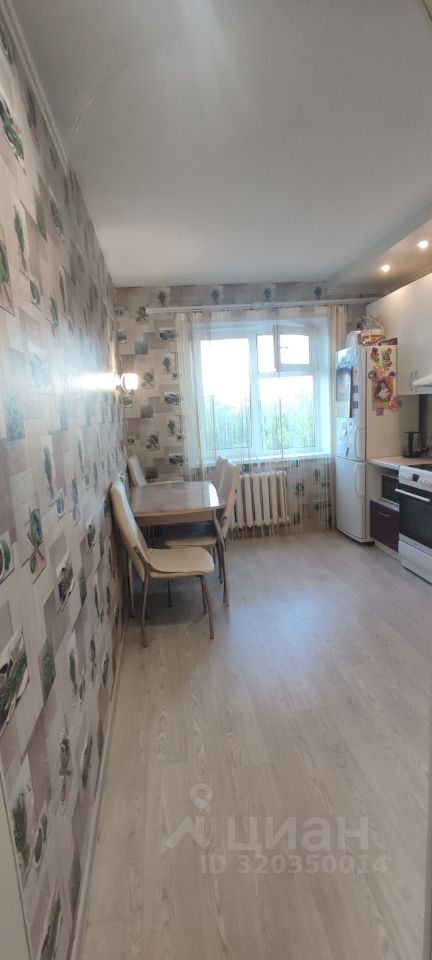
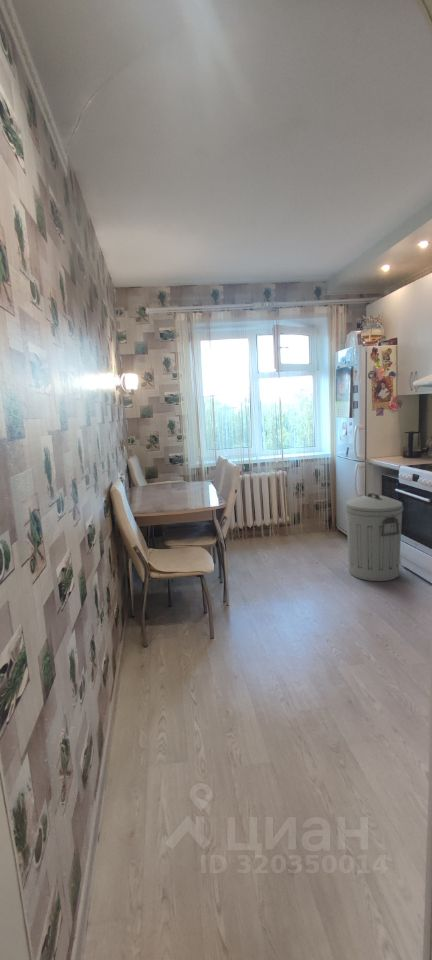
+ trash can (373, 533)
